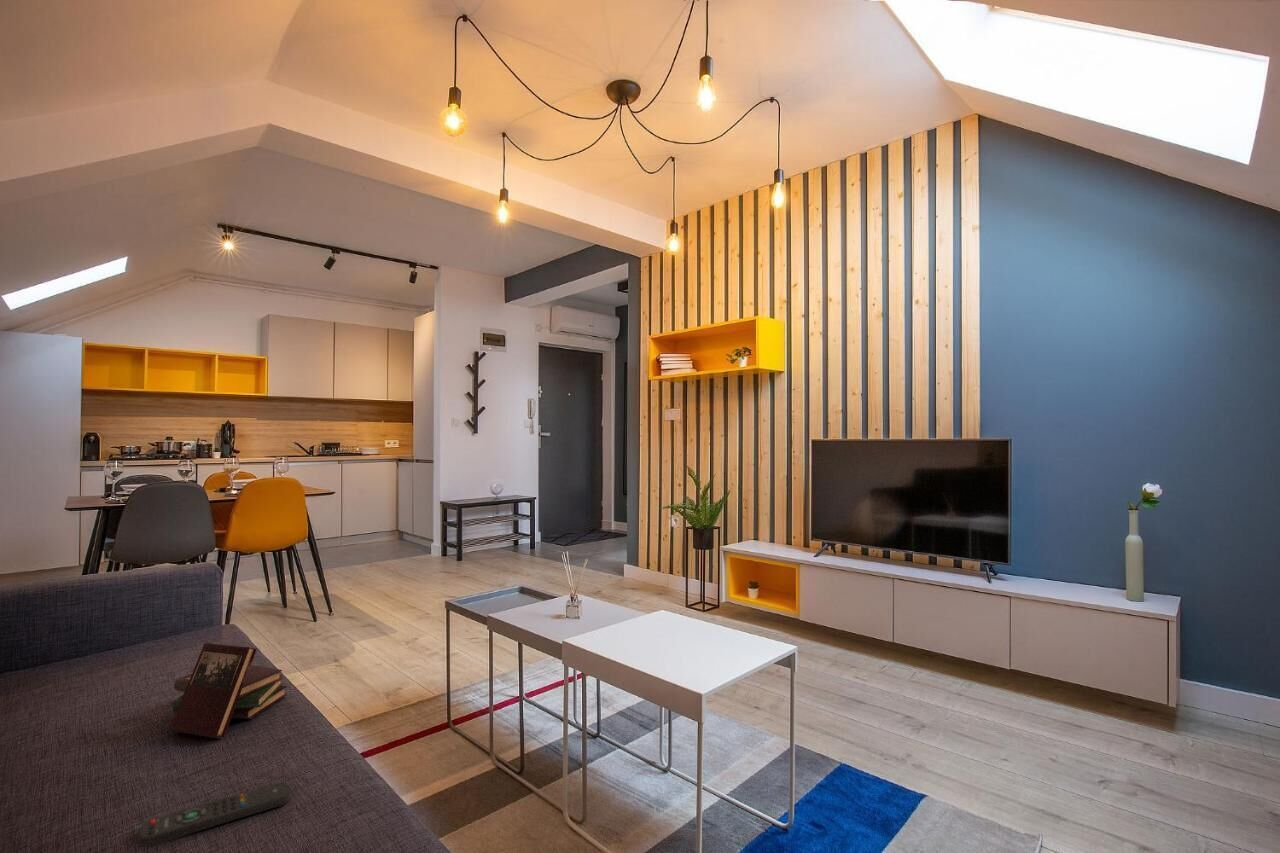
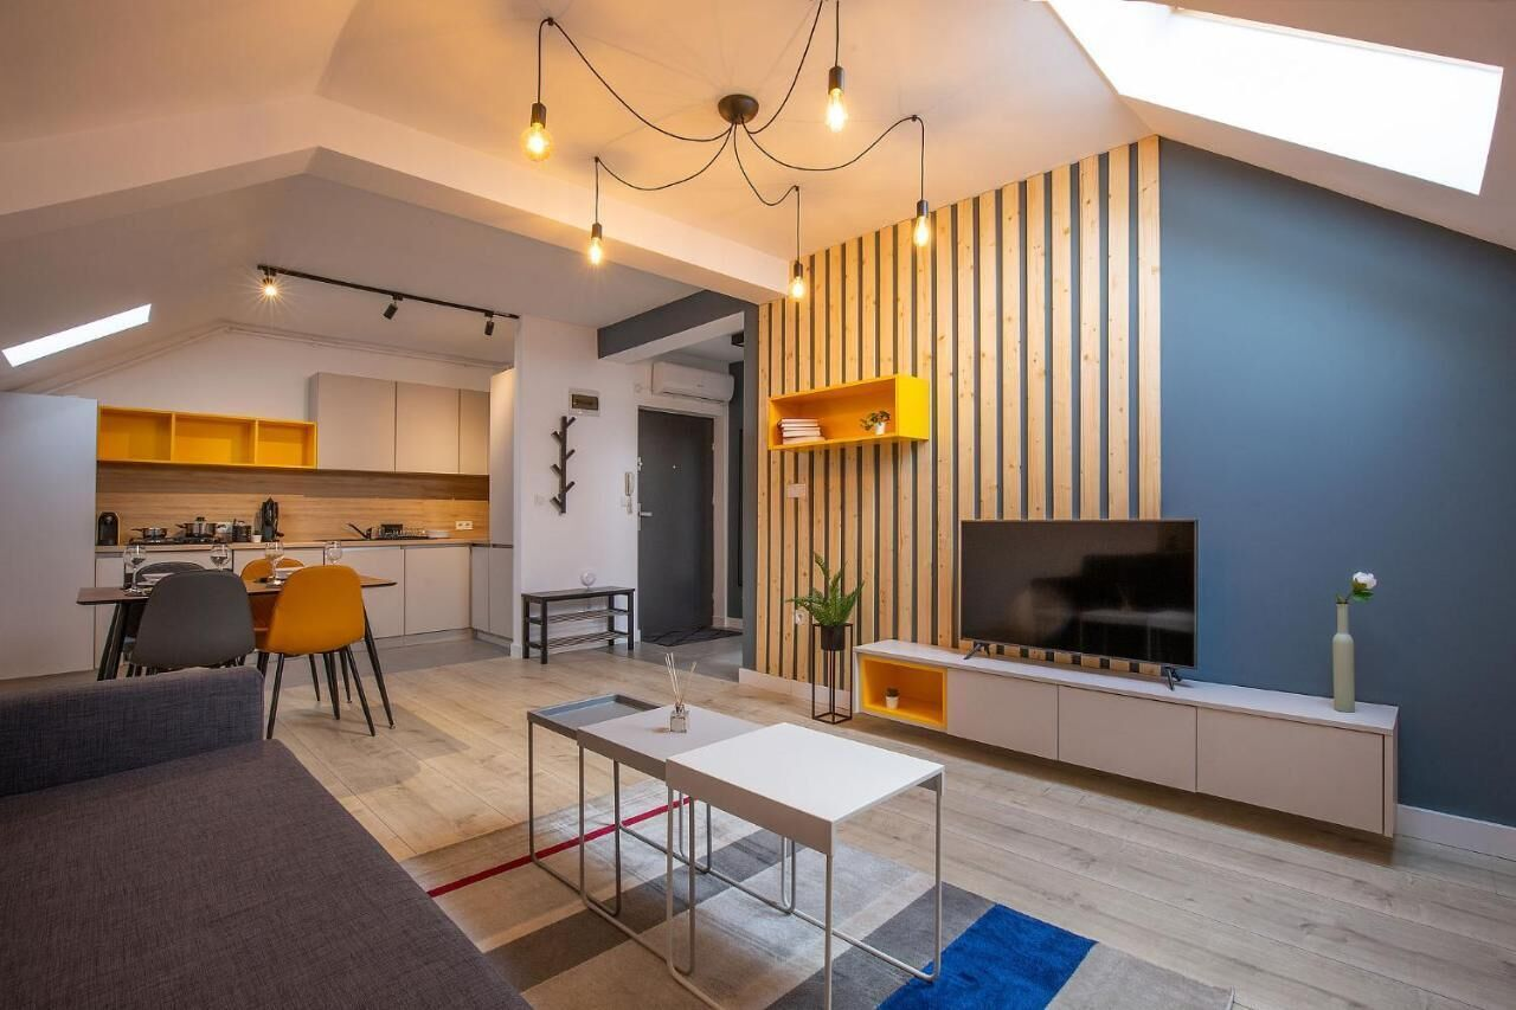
- book (220, 678)
- remote control (218, 811)
